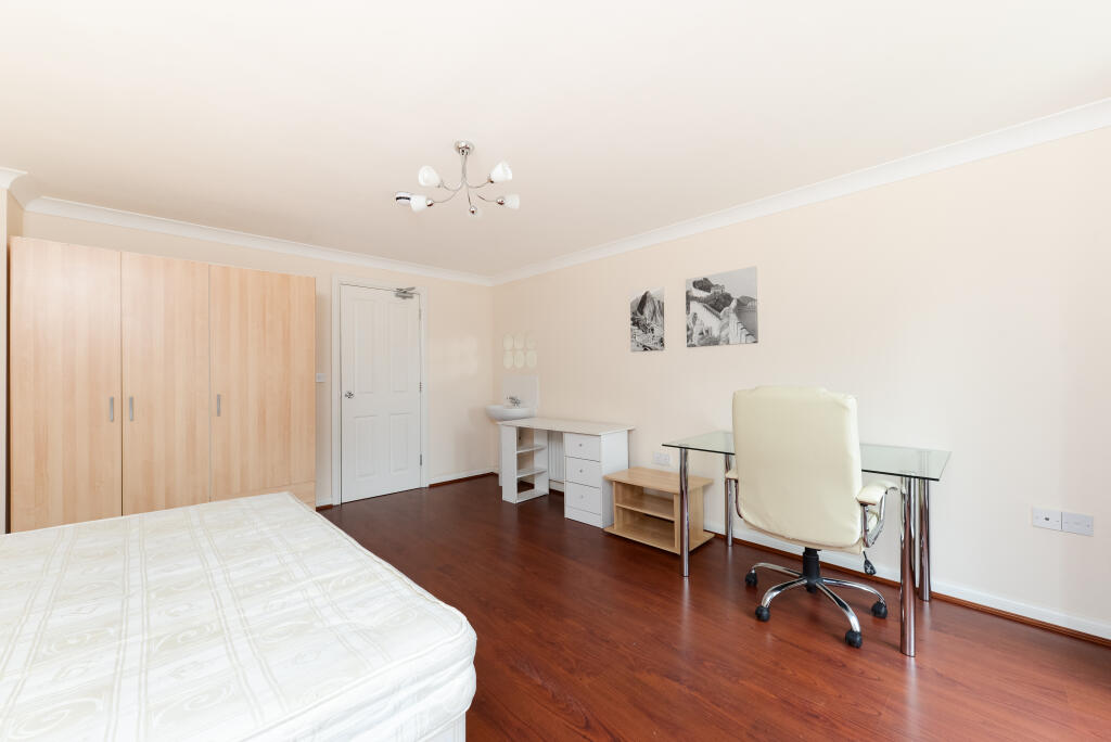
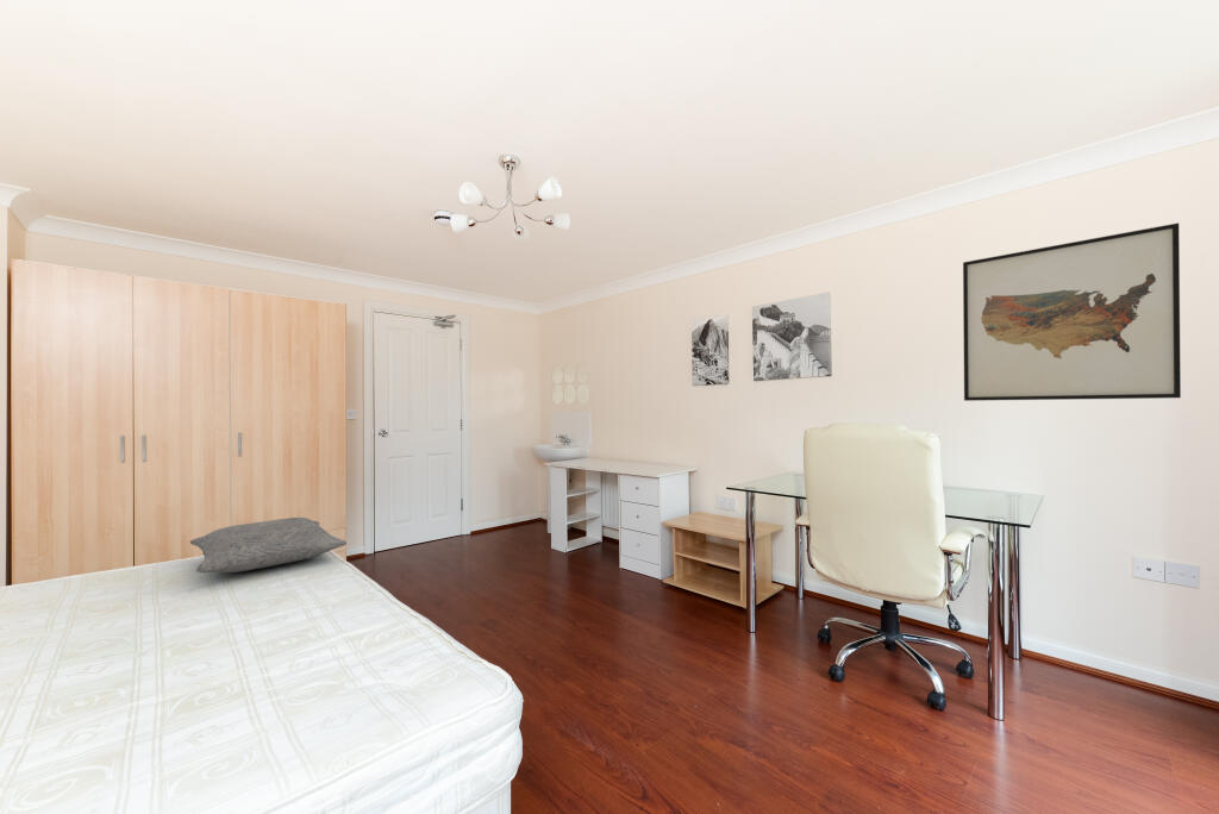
+ pillow (268, 543)
+ wall art (1058, 323)
